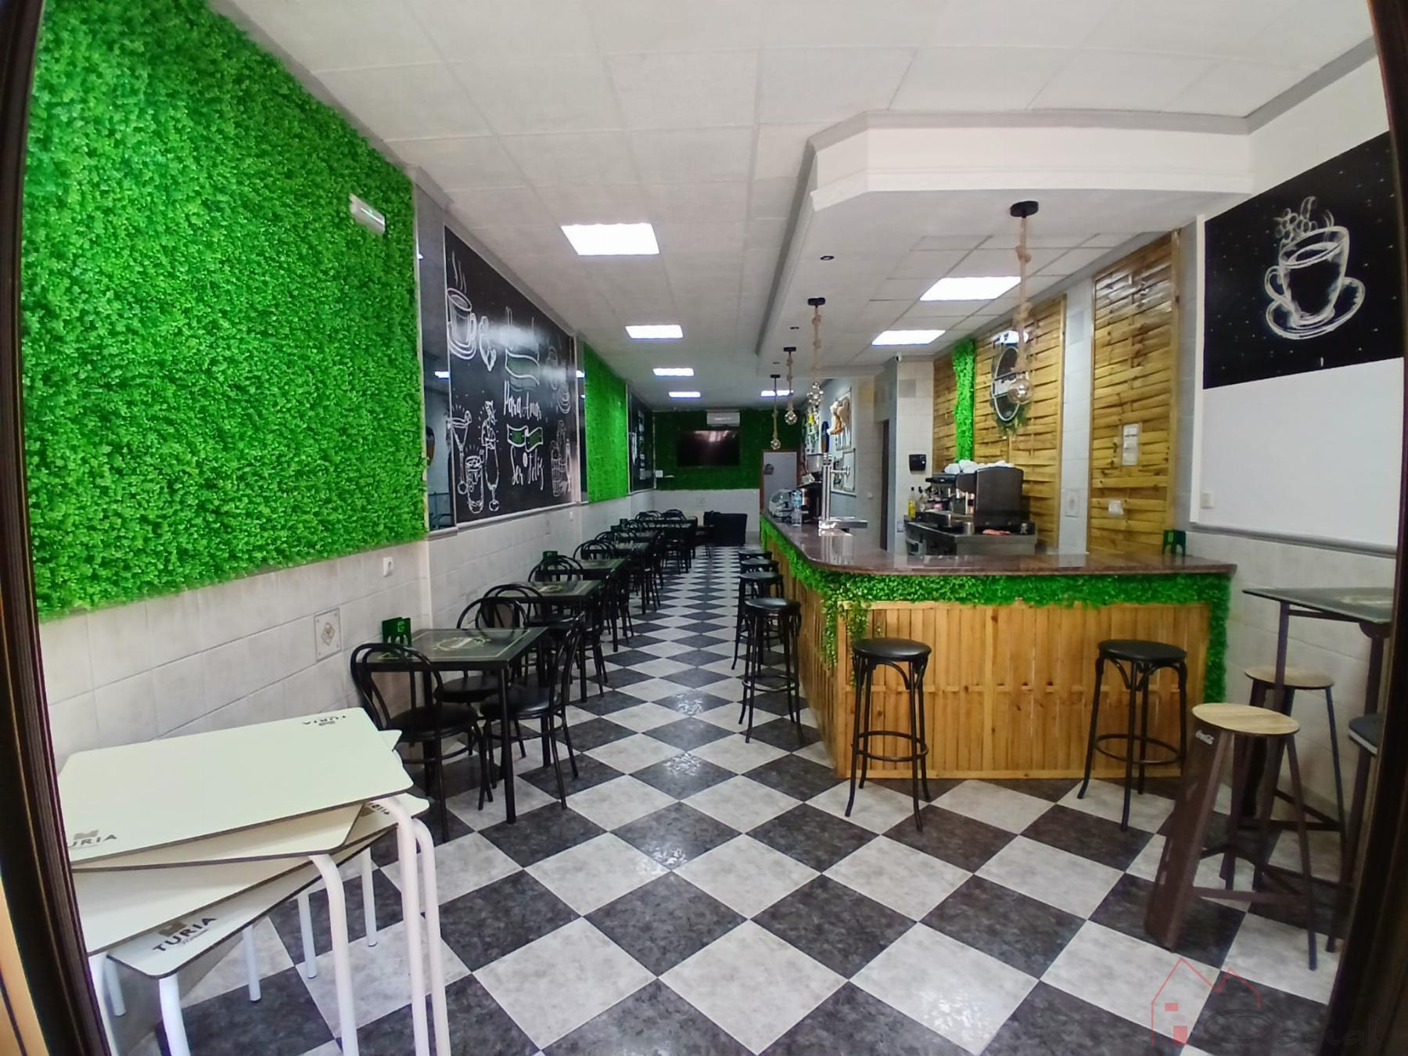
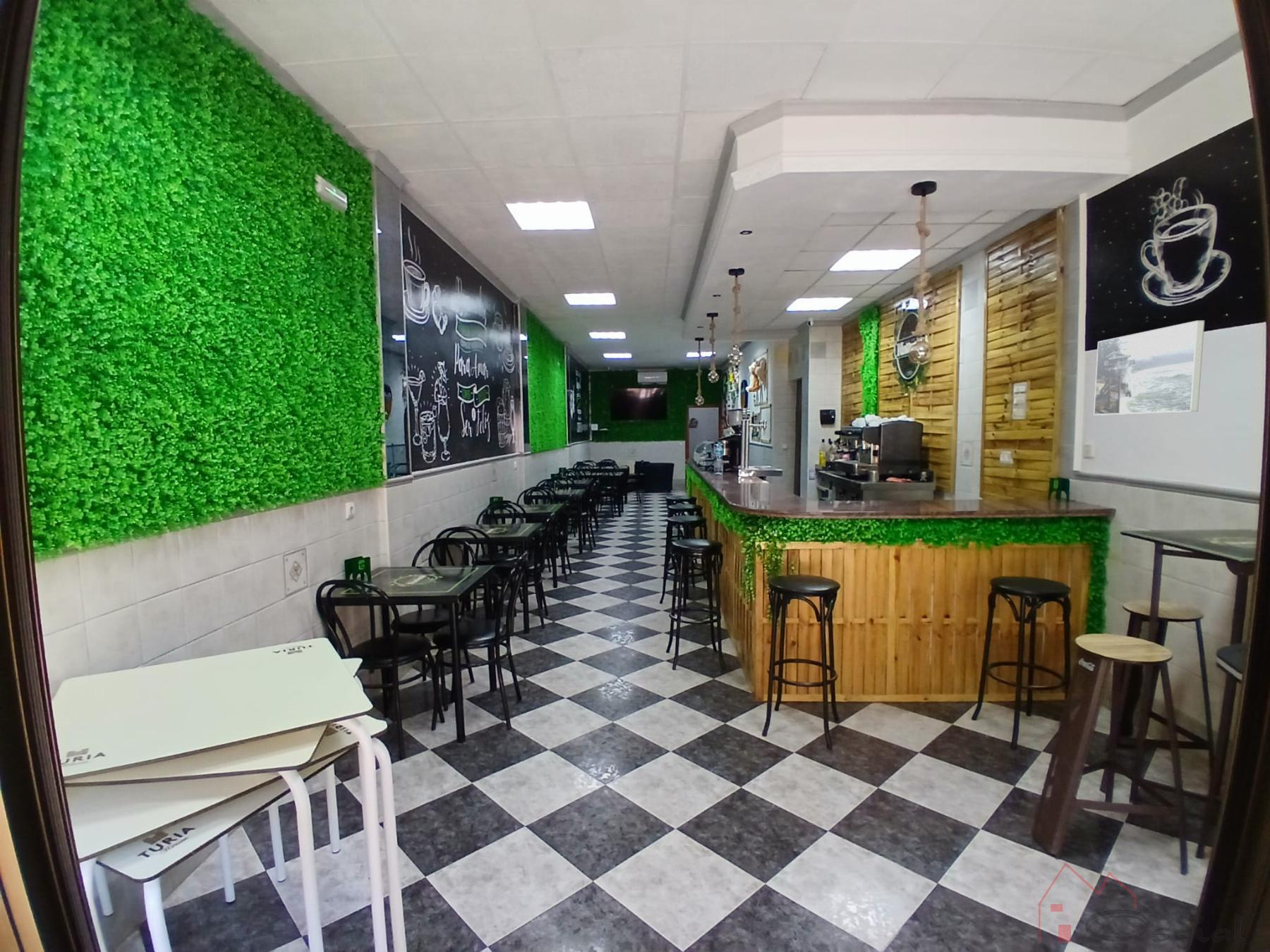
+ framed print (1142, 372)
